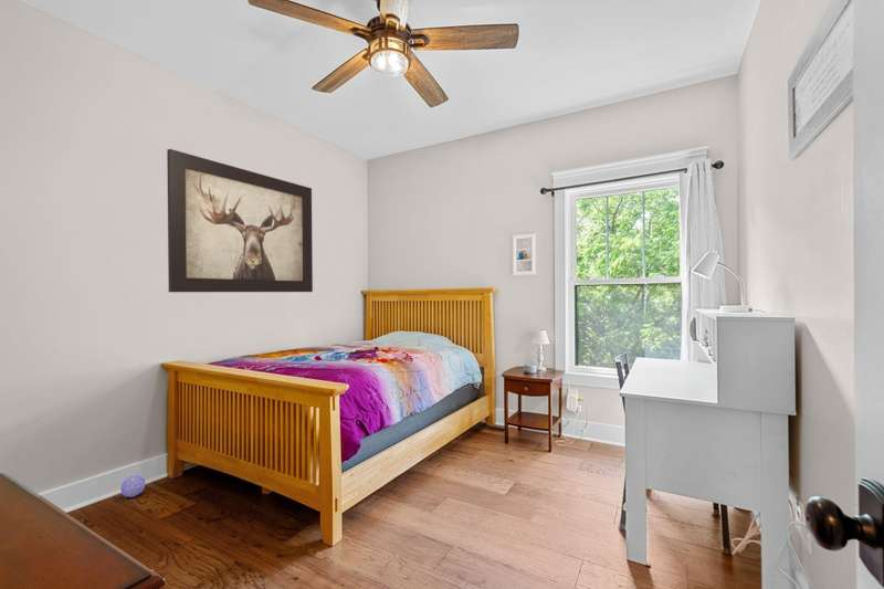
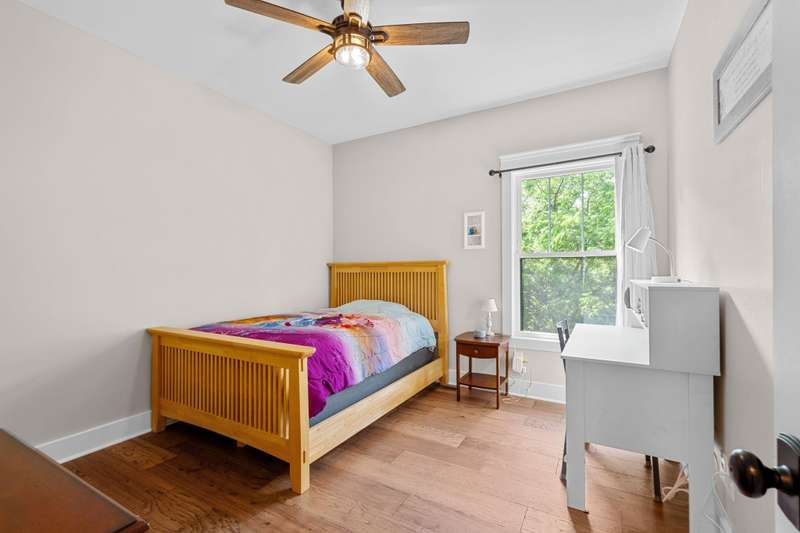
- ball (133, 485)
- wall art (251, 232)
